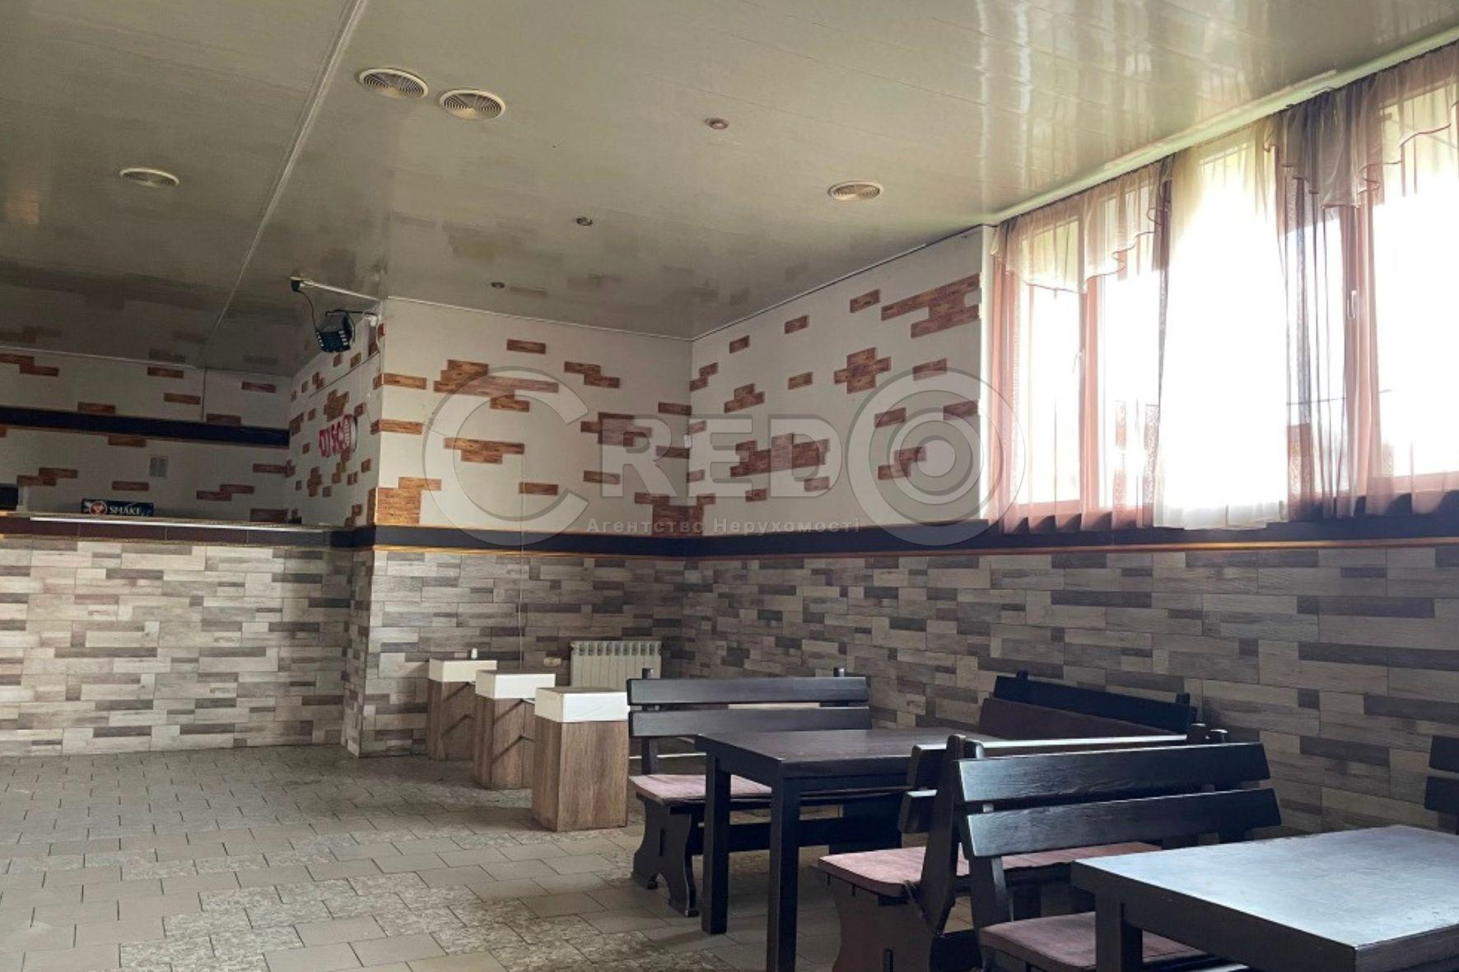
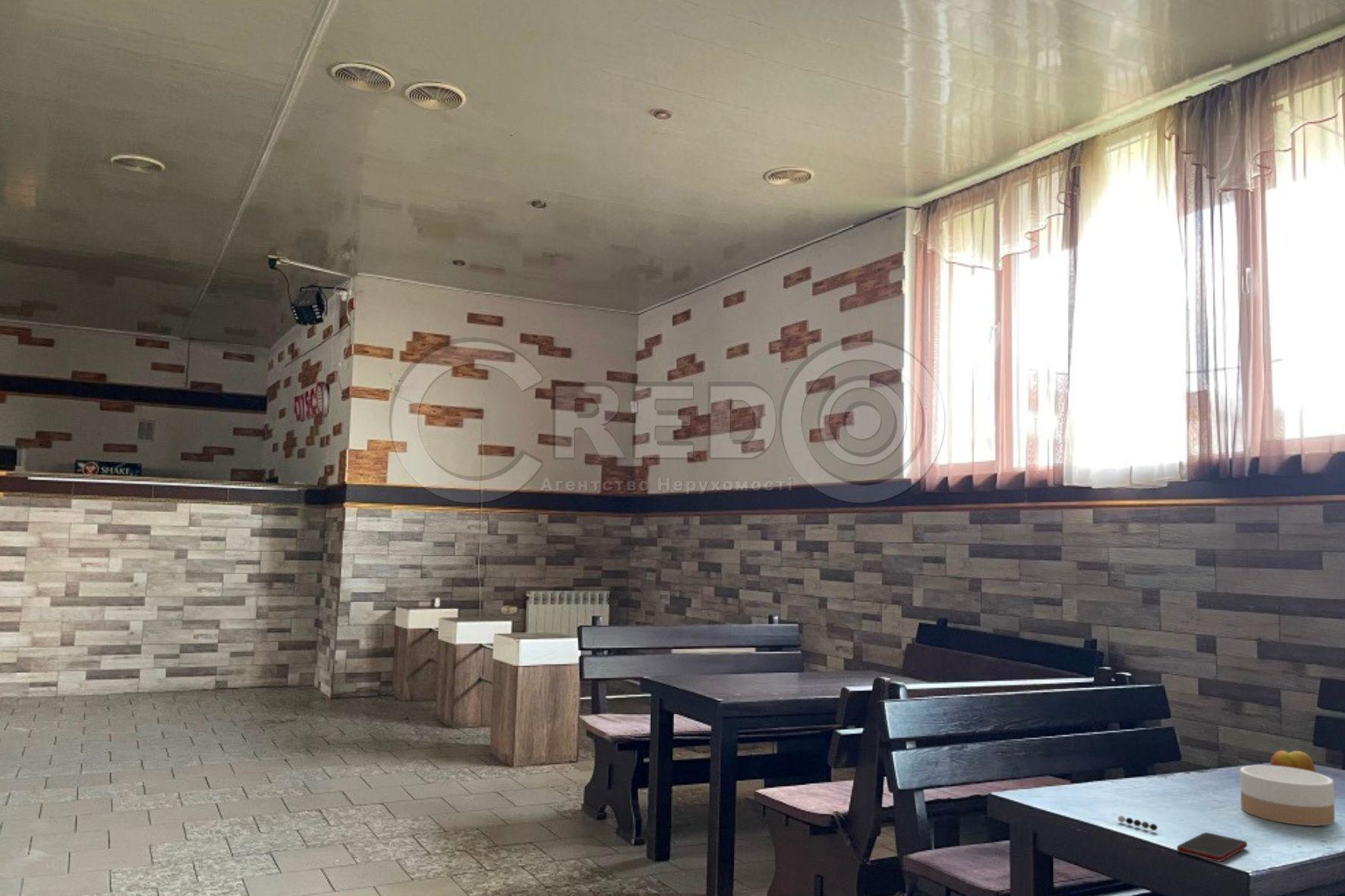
+ cell phone (1212, 847)
+ fruit (1292, 766)
+ bowl (1286, 794)
+ pepper shaker (1137, 822)
